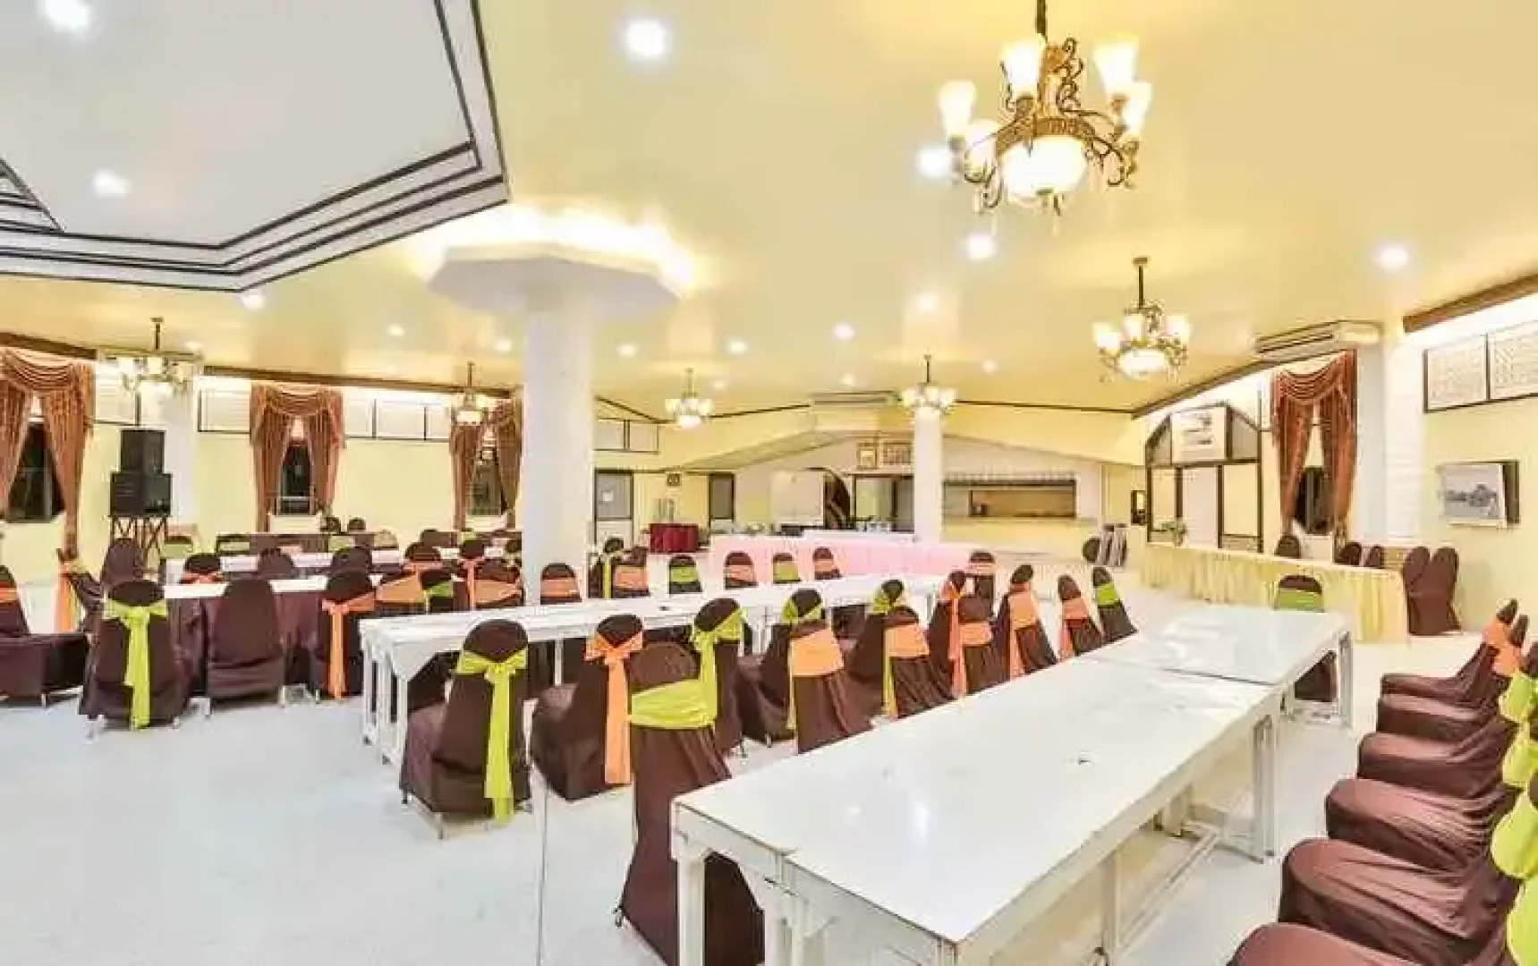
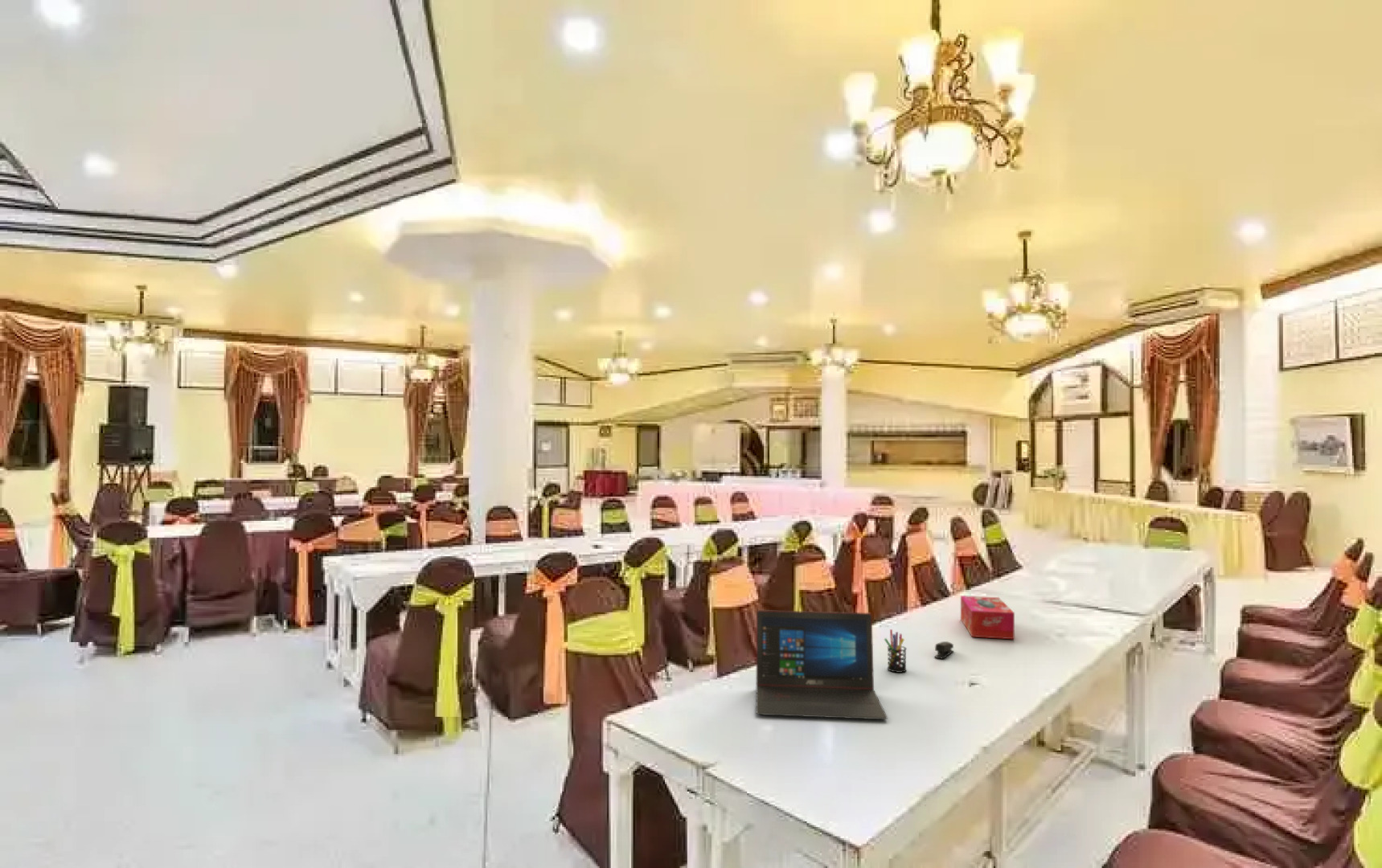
+ pen holder (894, 650)
+ stapler (944, 647)
+ laptop (817, 661)
+ tissue box (986, 616)
